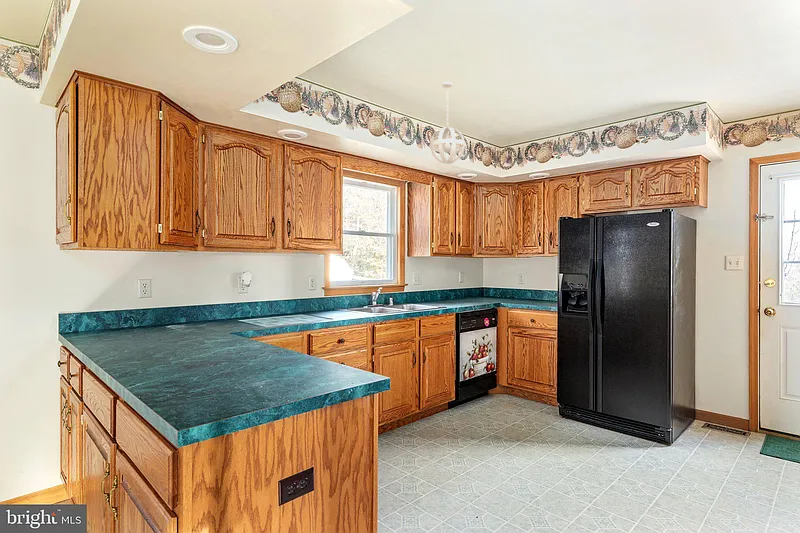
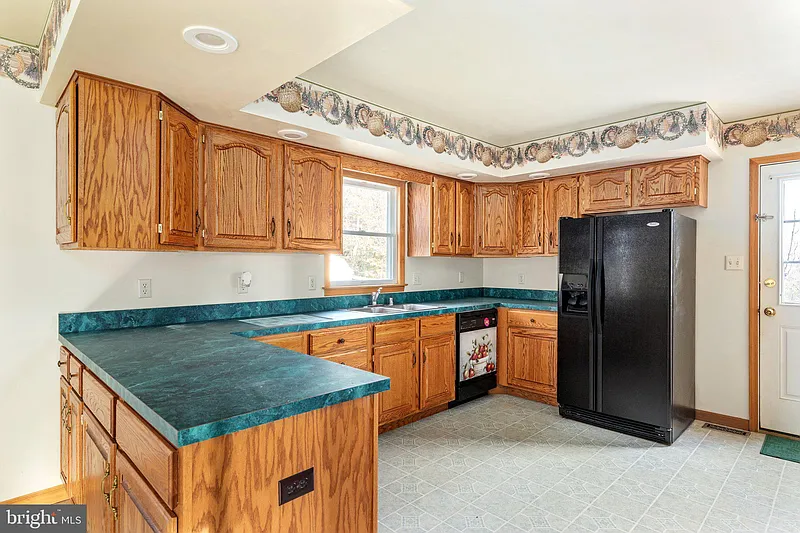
- pendant light (447, 124)
